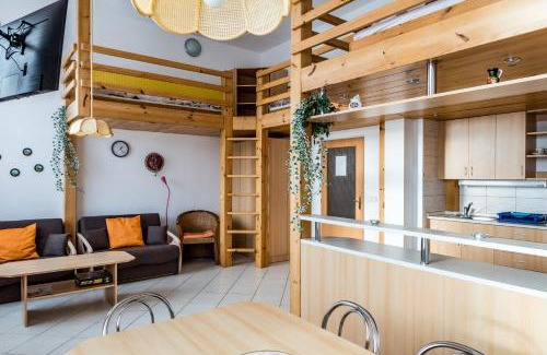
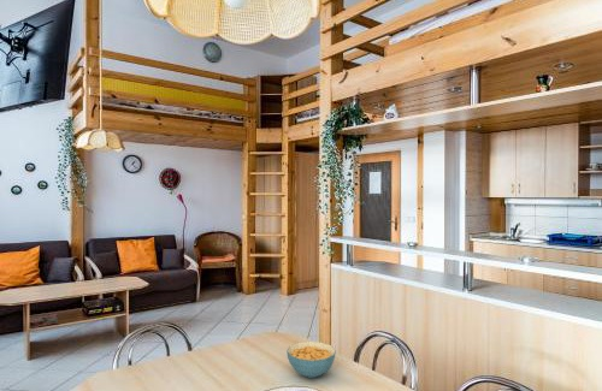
+ cereal bowl (311, 362)
